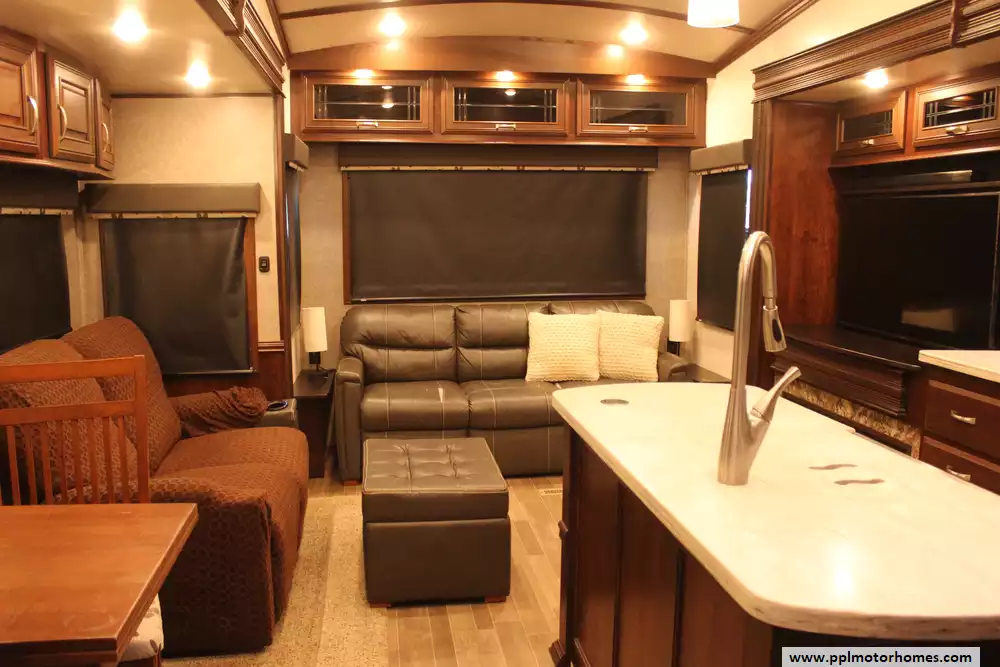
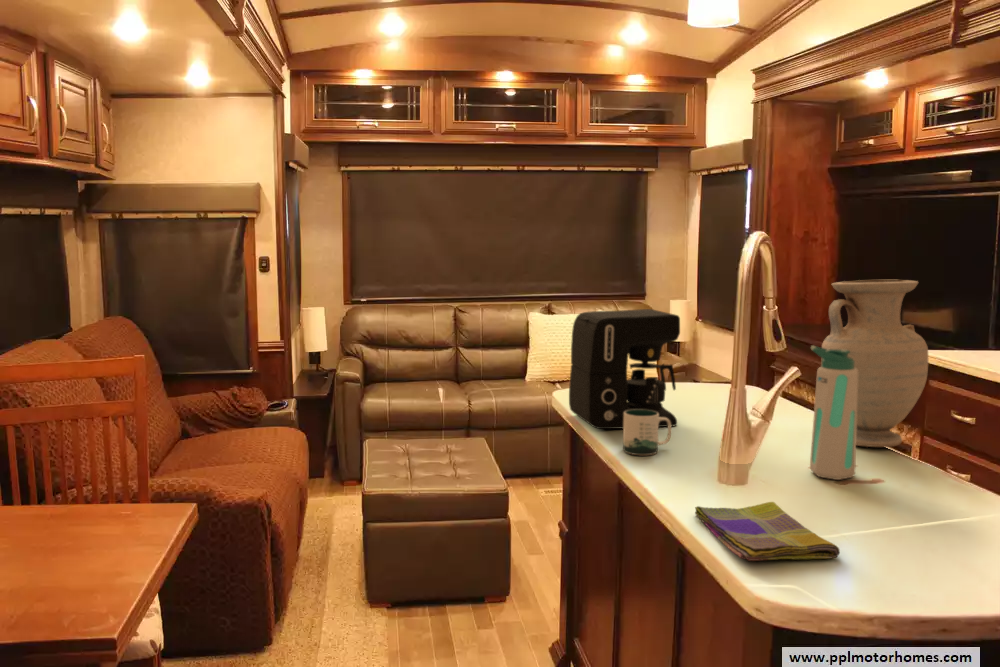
+ mug (648, 431)
+ coffee maker (630, 367)
+ water bottle (831, 411)
+ dish towel (762, 529)
+ vase (873, 362)
